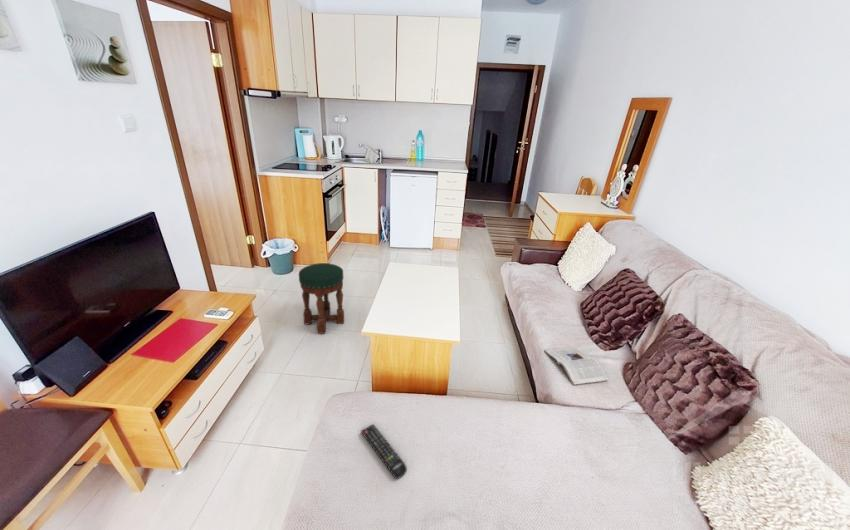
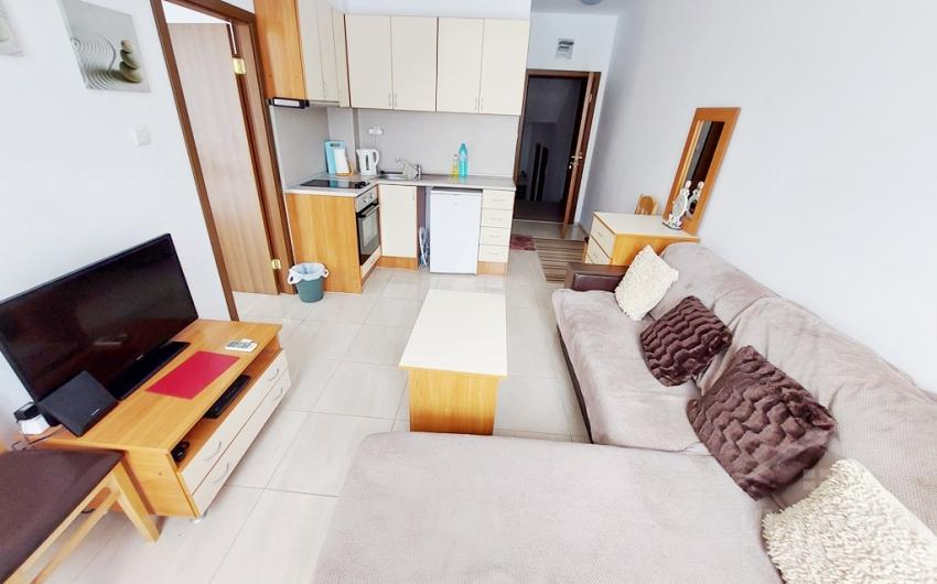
- magazine (575, 361)
- stool (322, 295)
- remote control (382, 449)
